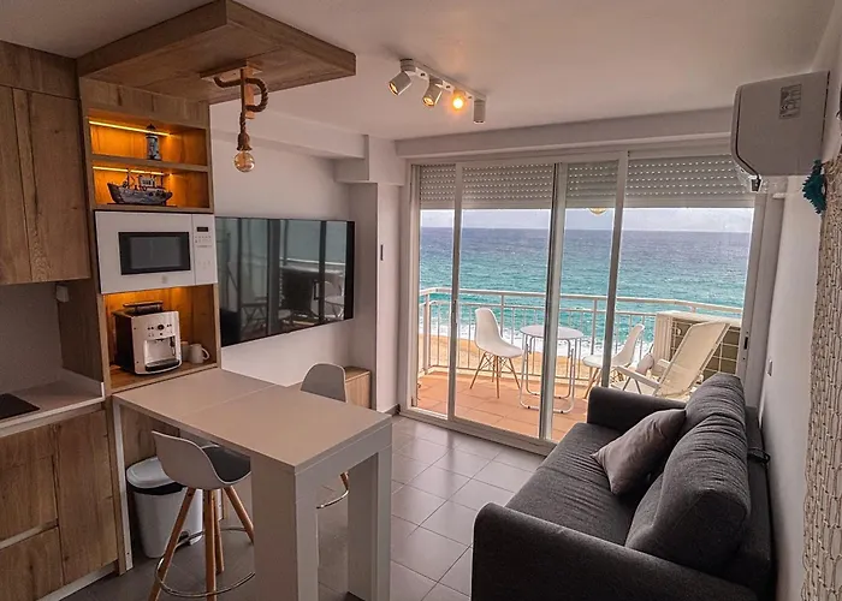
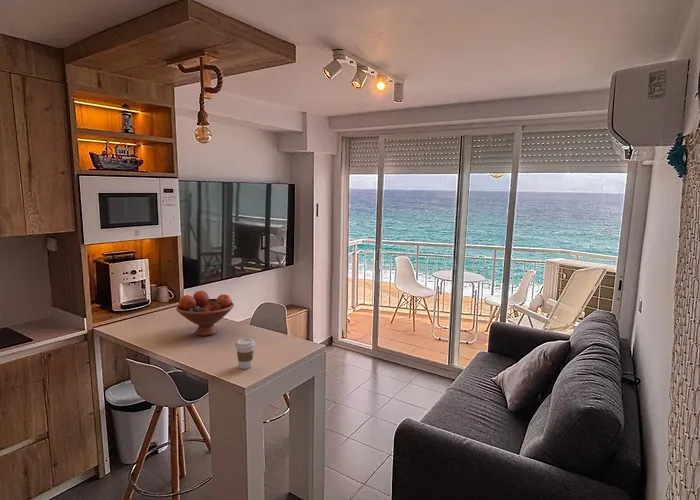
+ coffee cup (245, 353)
+ fruit bowl (205, 313)
